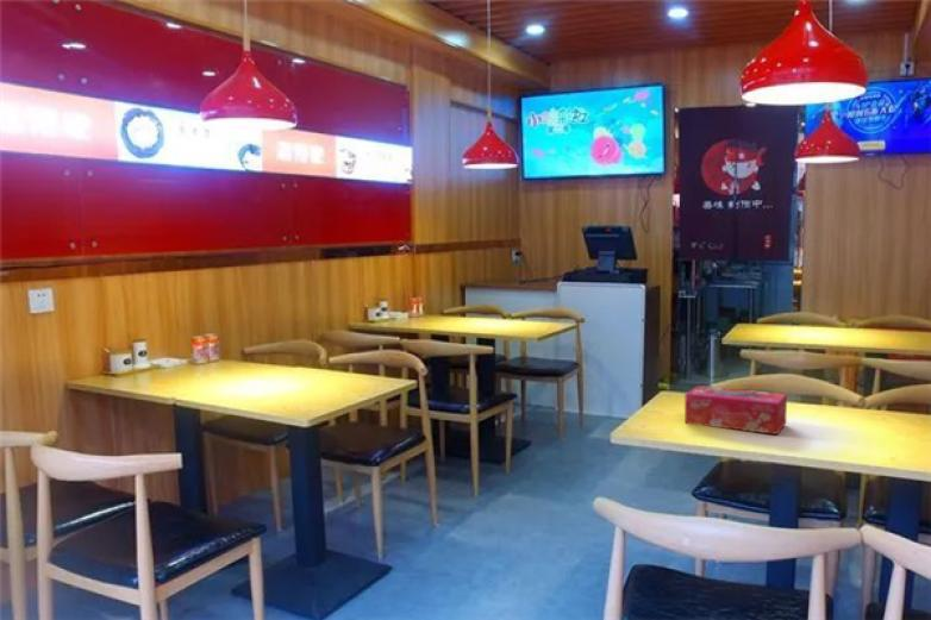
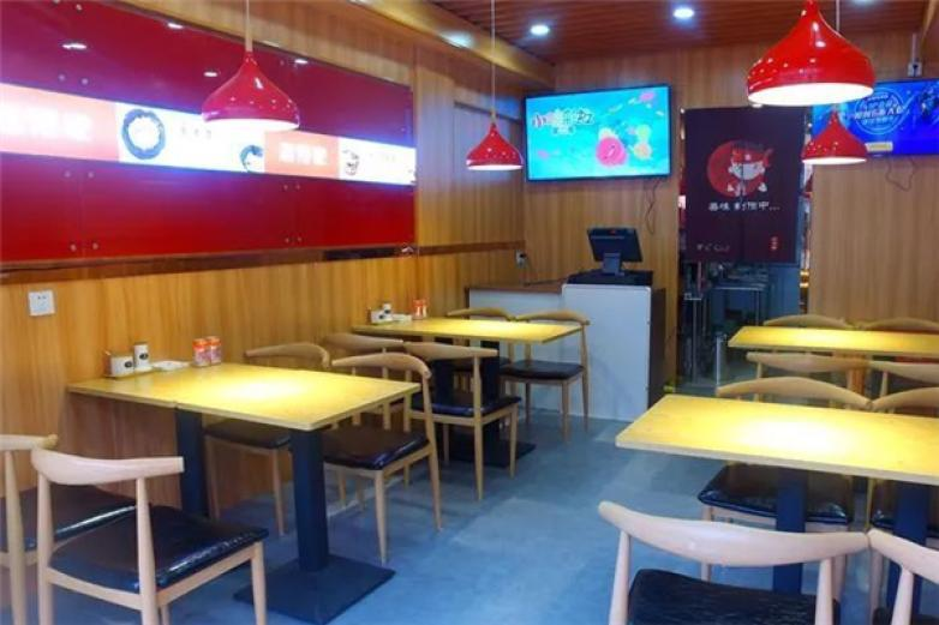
- tissue box (735, 408)
